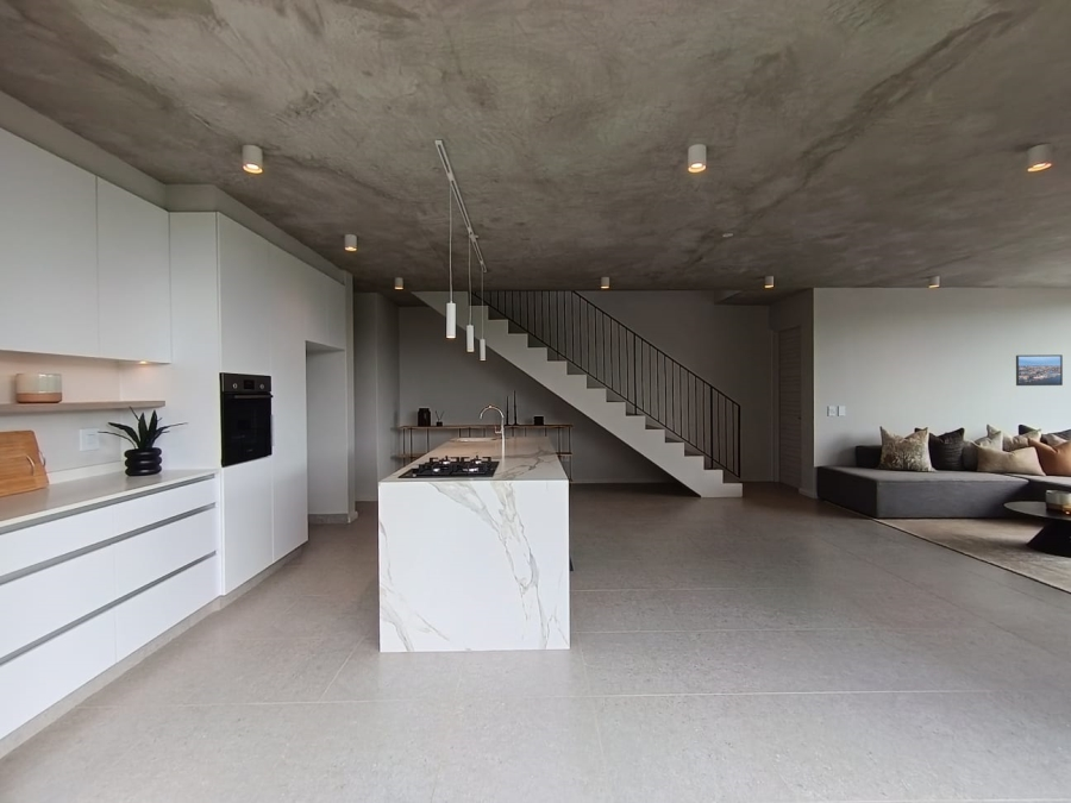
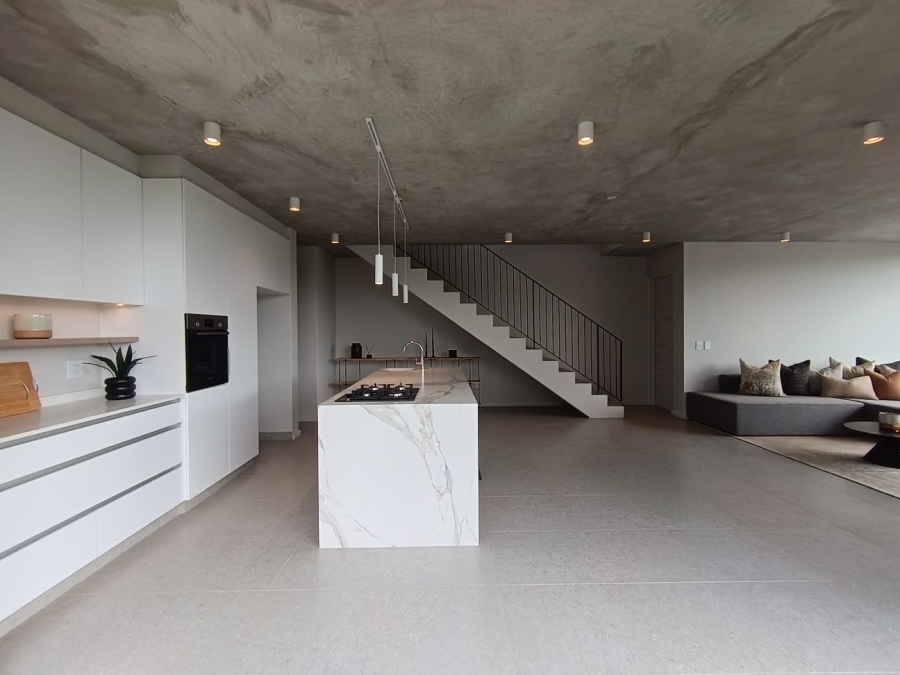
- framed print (1039, 370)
